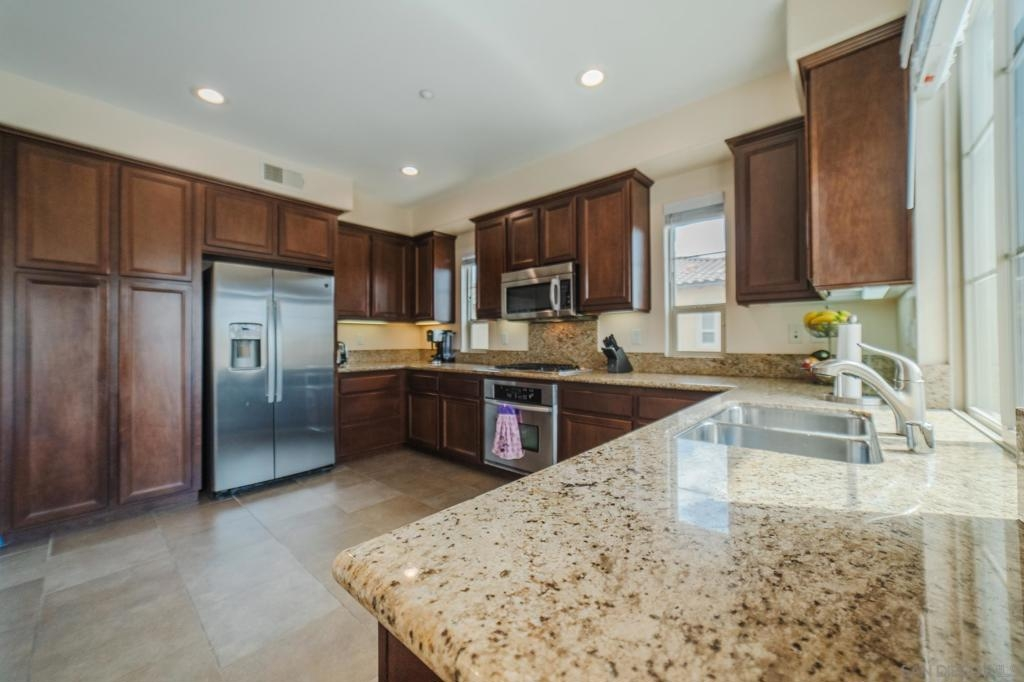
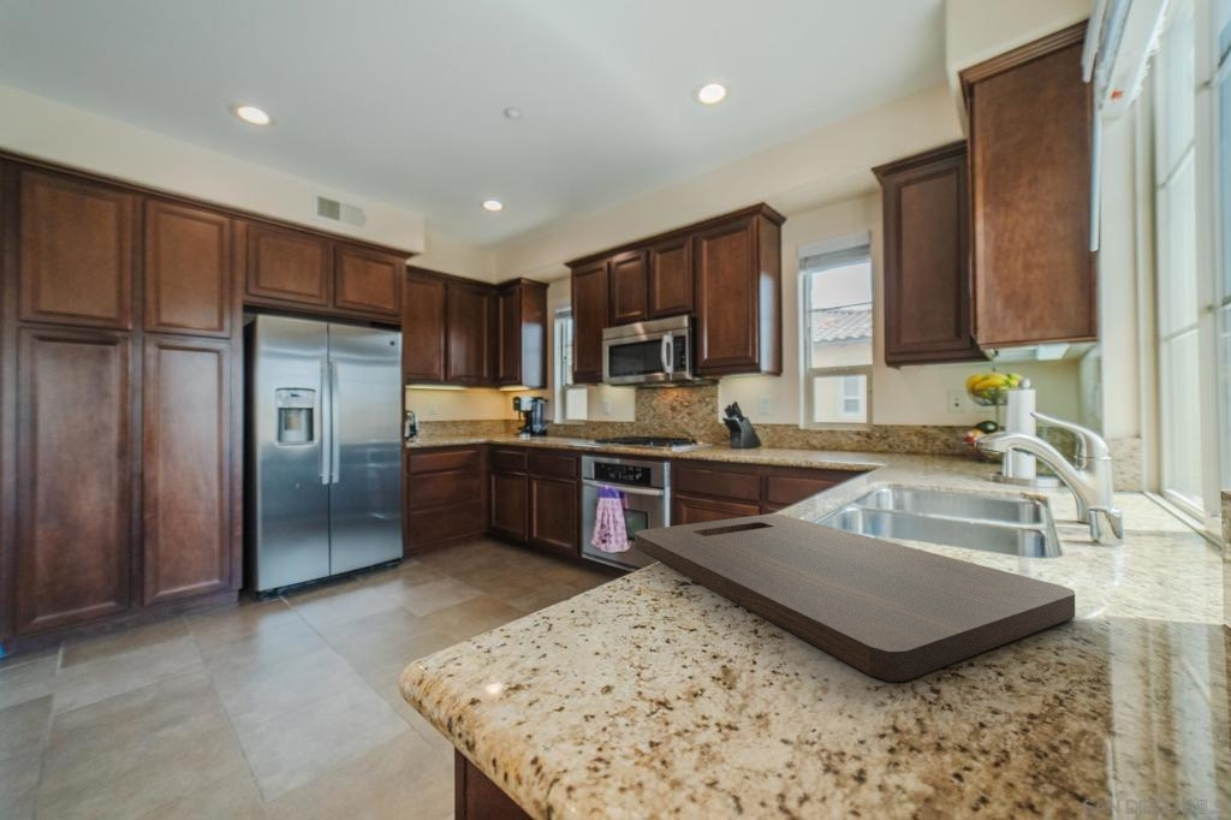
+ cutting board (809, 564)
